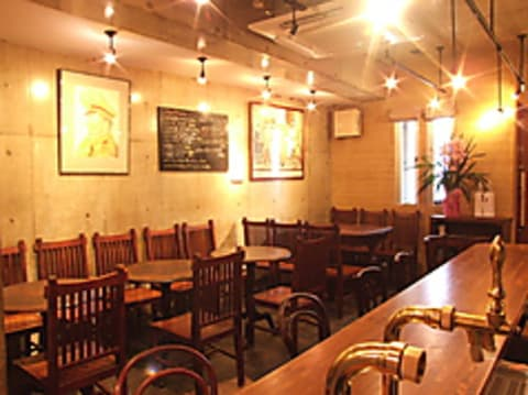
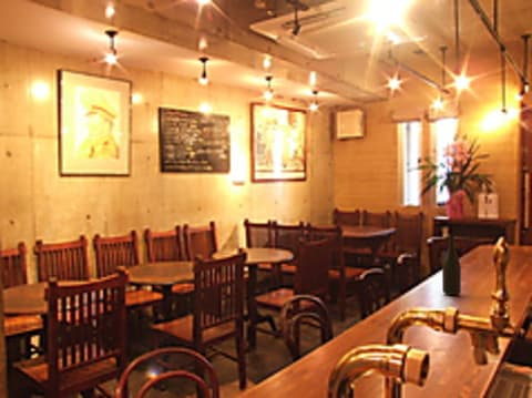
+ wine bottle (451, 264)
